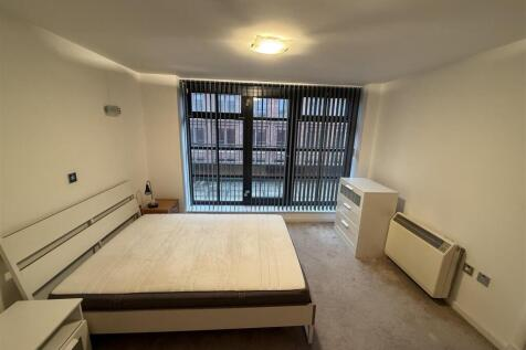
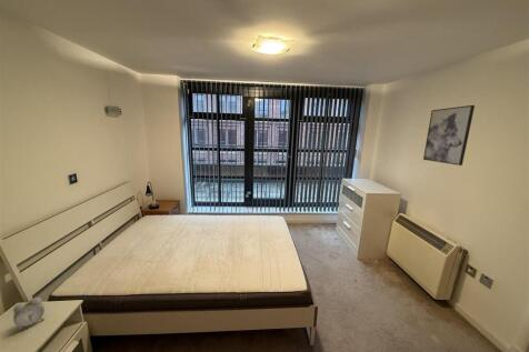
+ wall art (446, 135)
+ alarm clock (29, 312)
